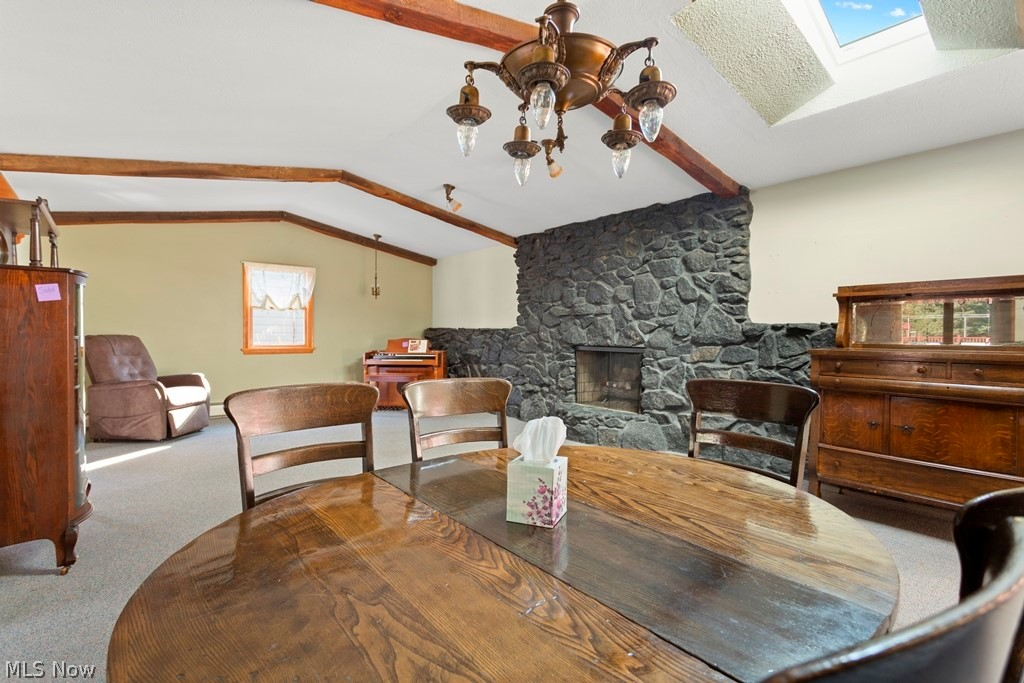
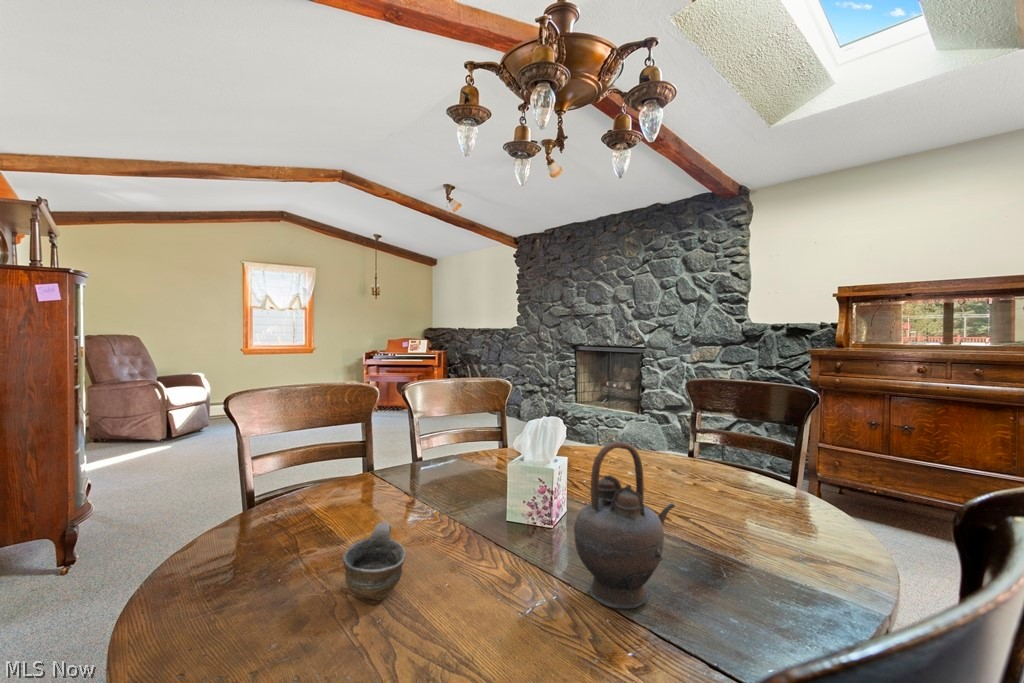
+ cup (378, 563)
+ teapot (627, 518)
